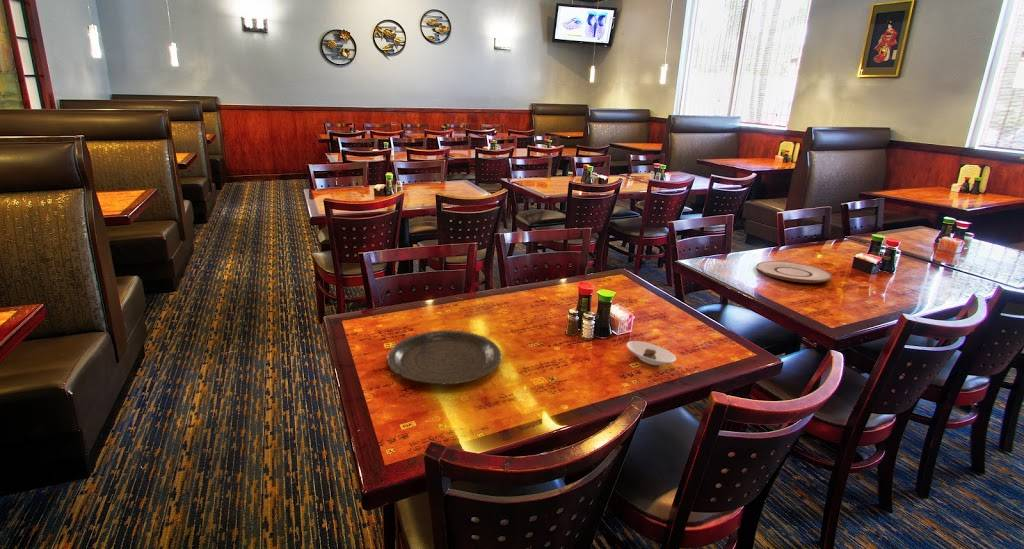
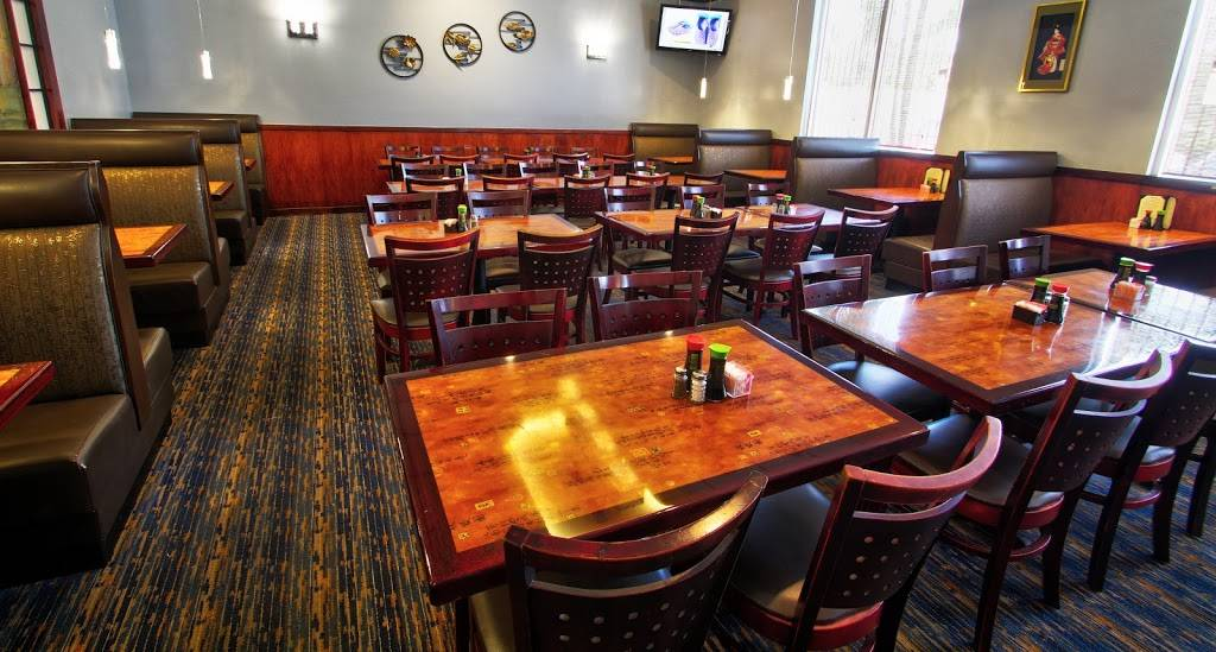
- saucer (650, 354)
- plate (792, 272)
- plate (445, 356)
